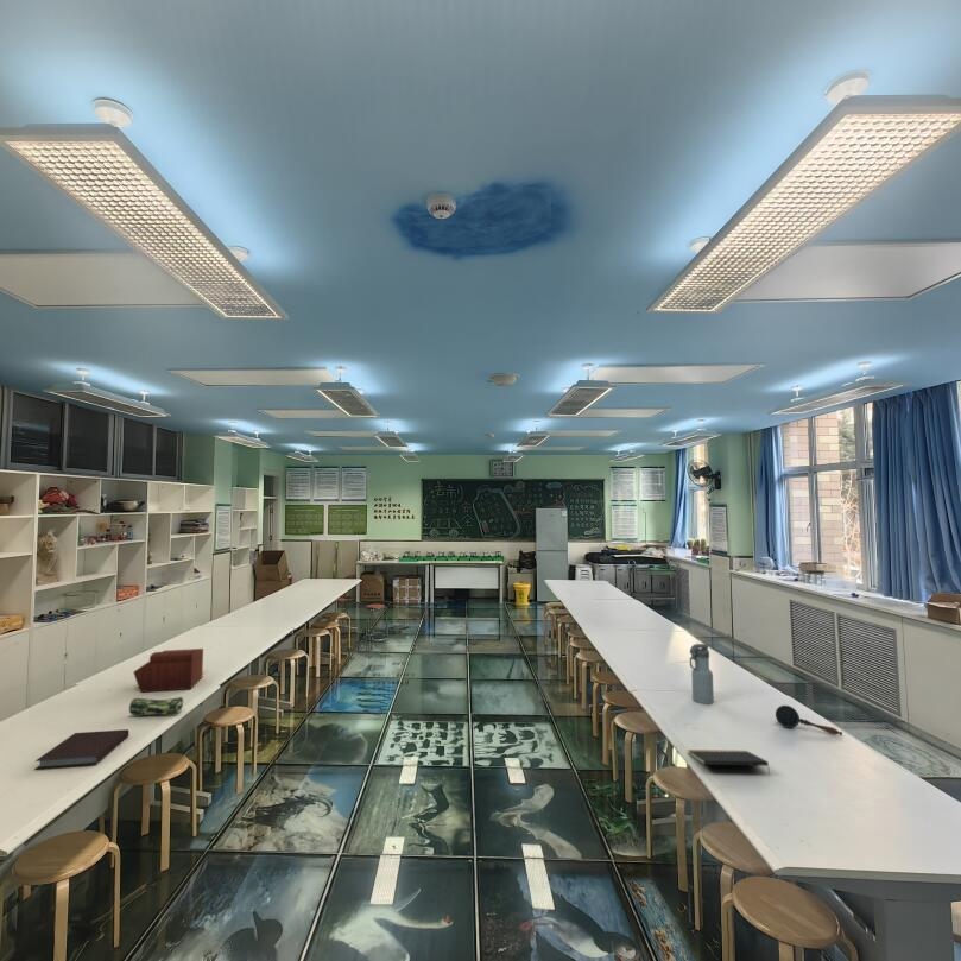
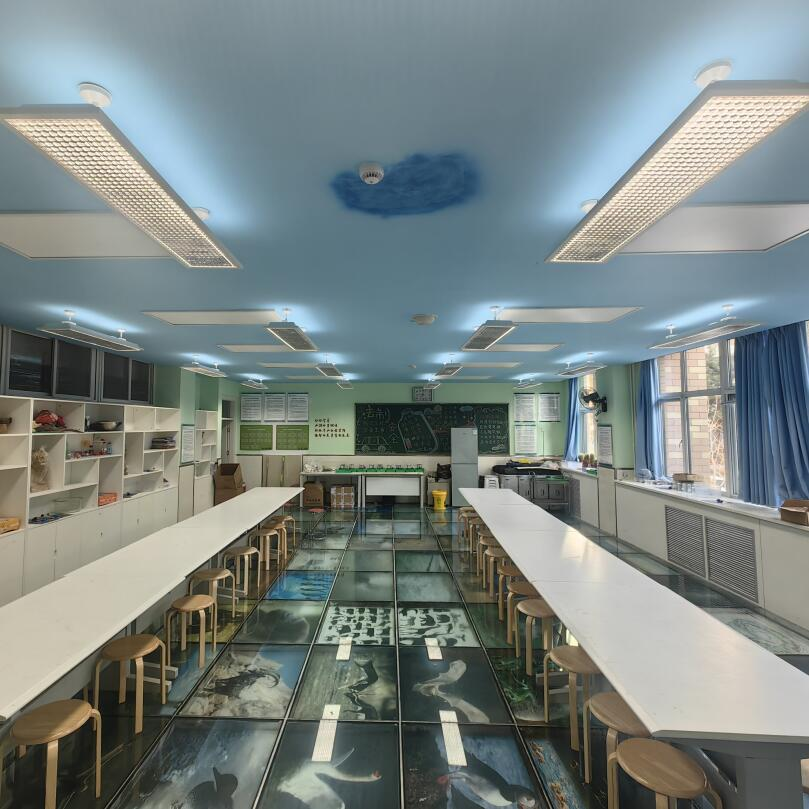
- water bottle (701, 672)
- notepad (726, 757)
- pencil case (157, 706)
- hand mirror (805, 720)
- notebook (84, 747)
- sewing box (170, 666)
